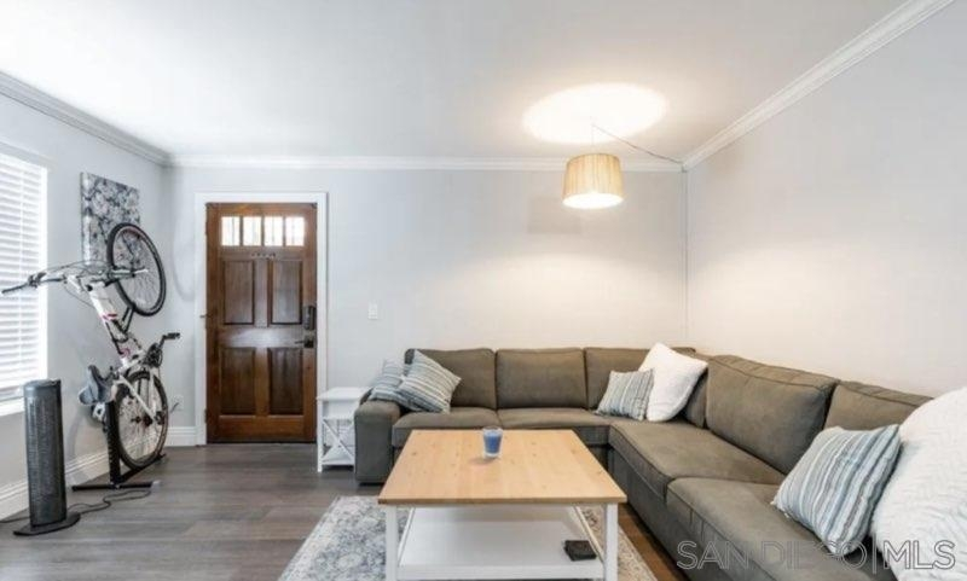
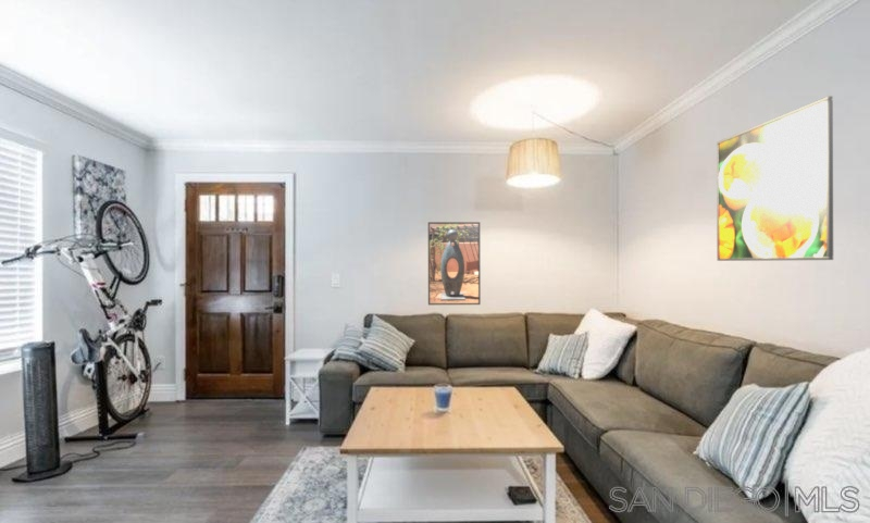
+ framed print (766, 191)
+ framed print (453, 263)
